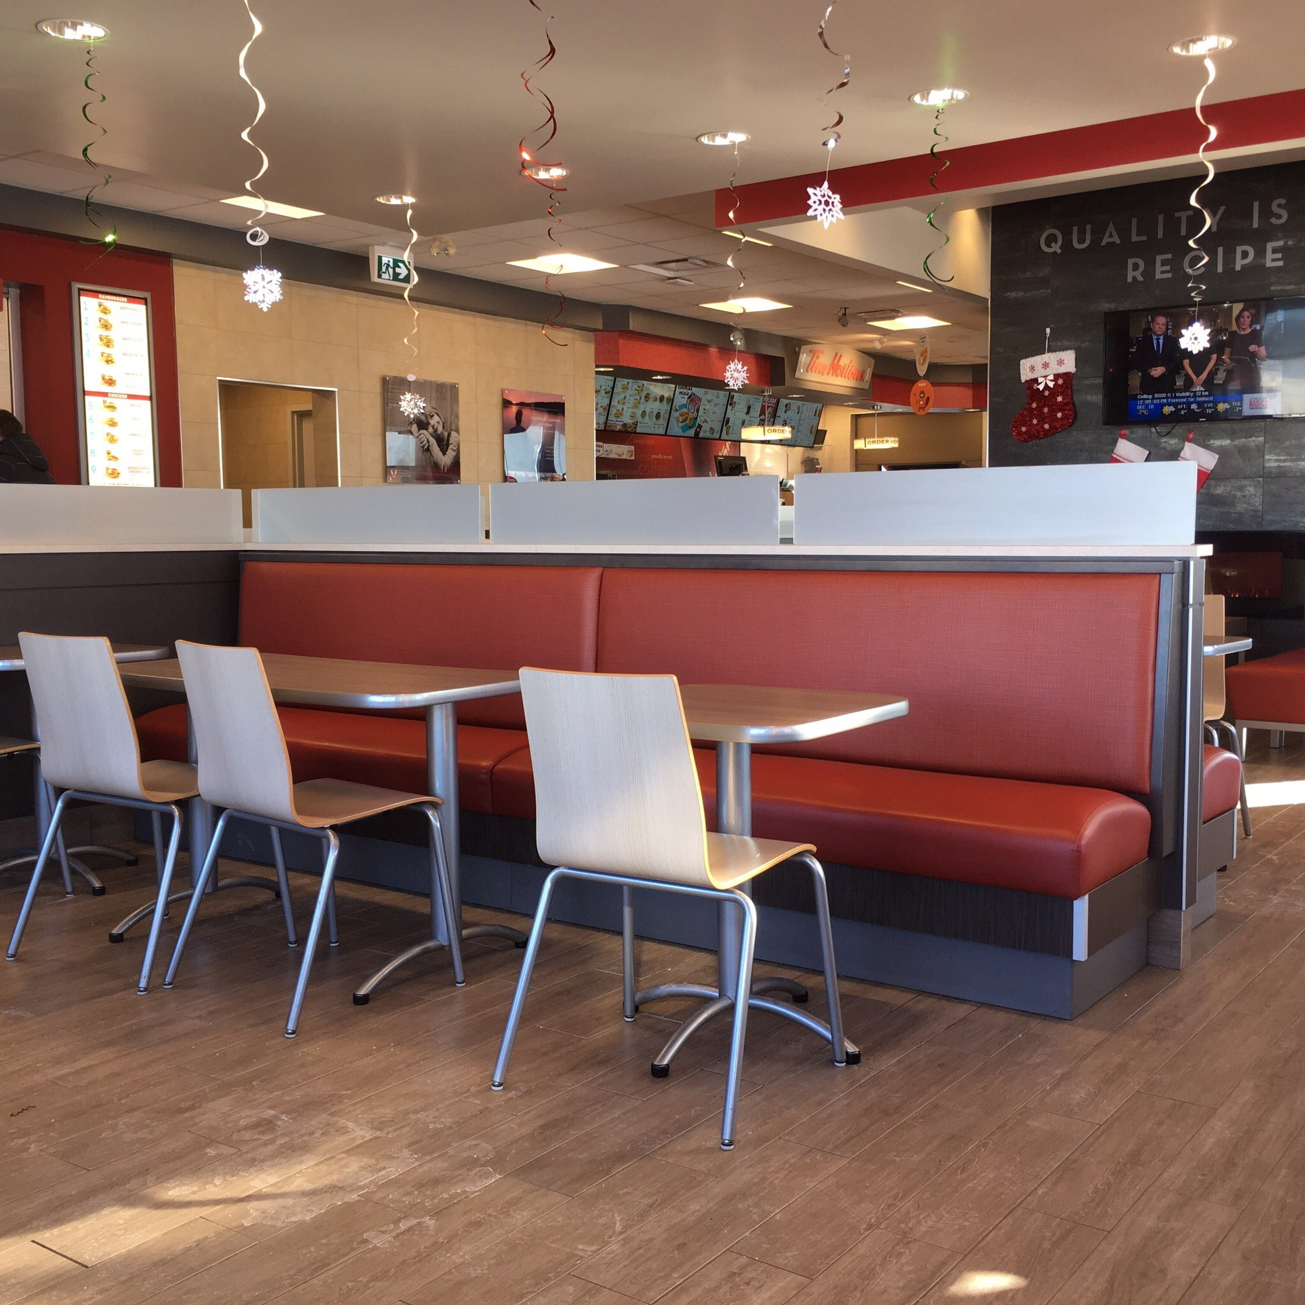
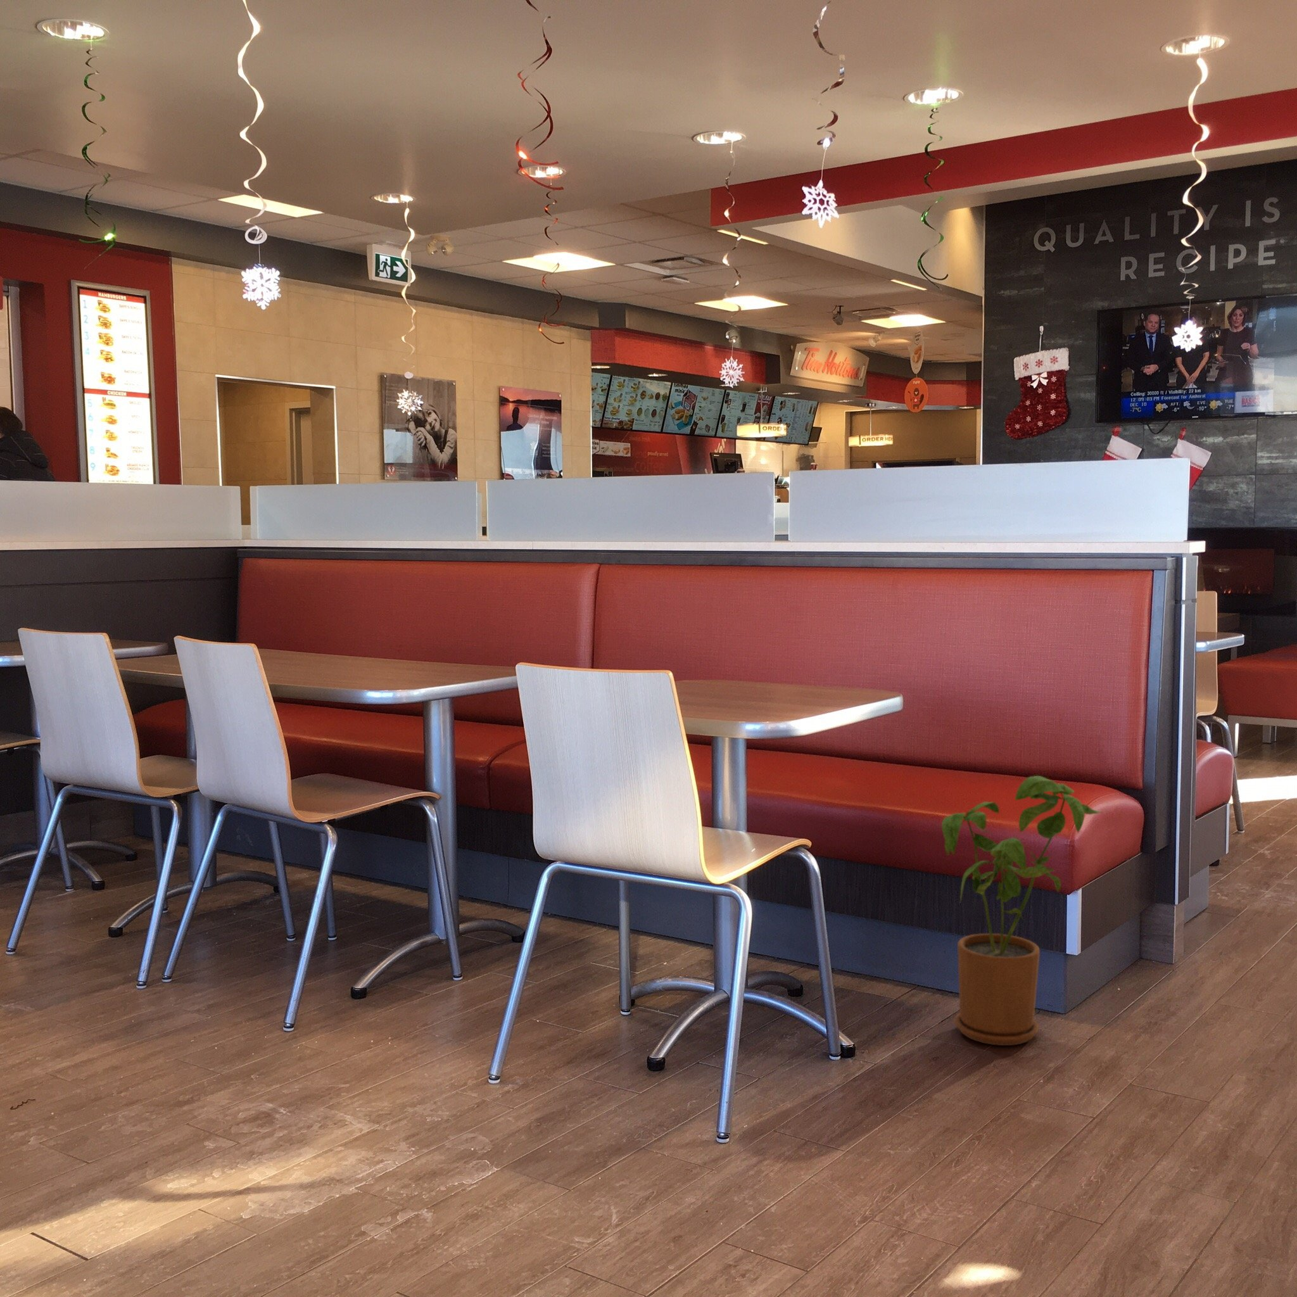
+ house plant (1004, 907)
